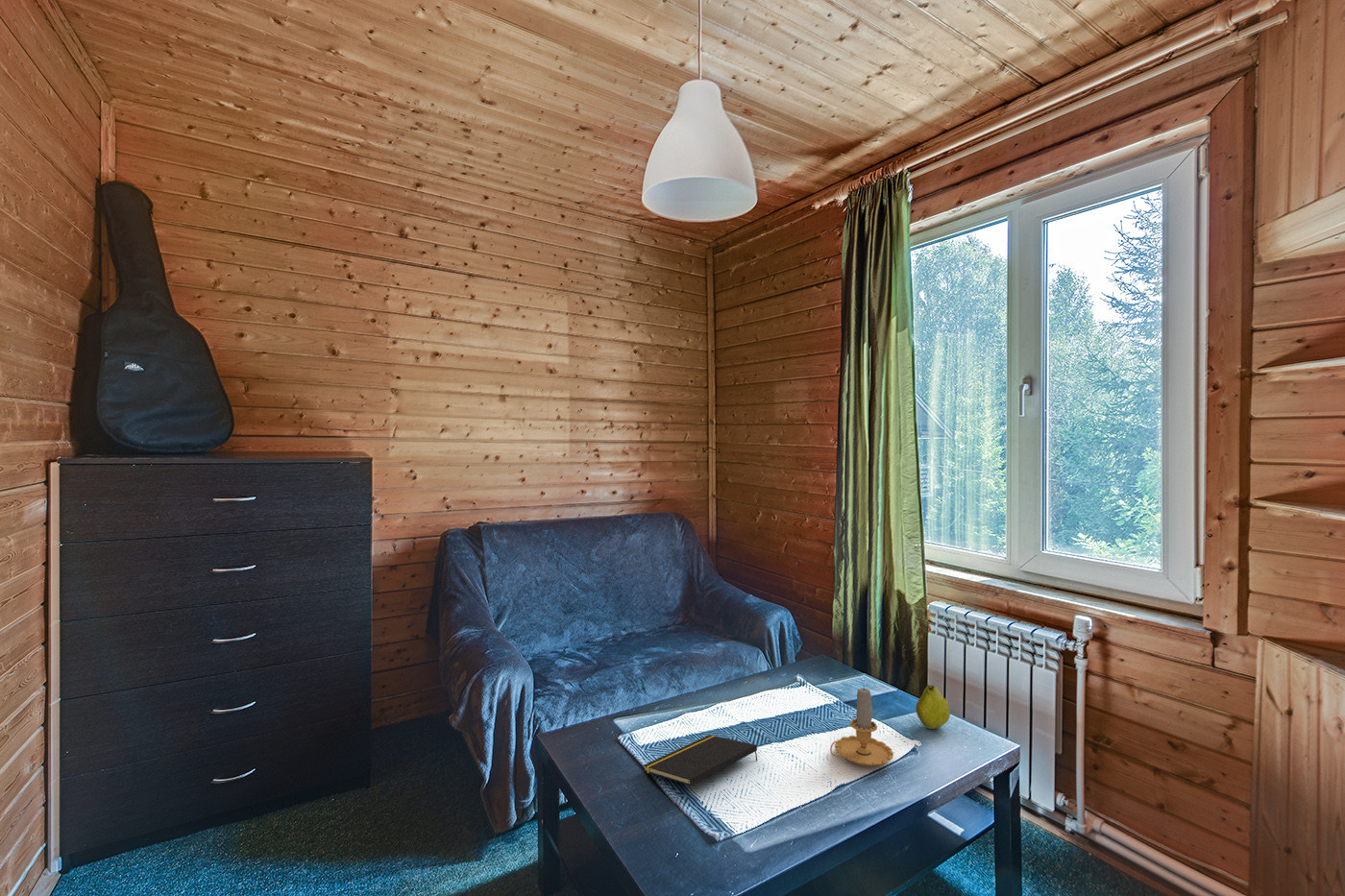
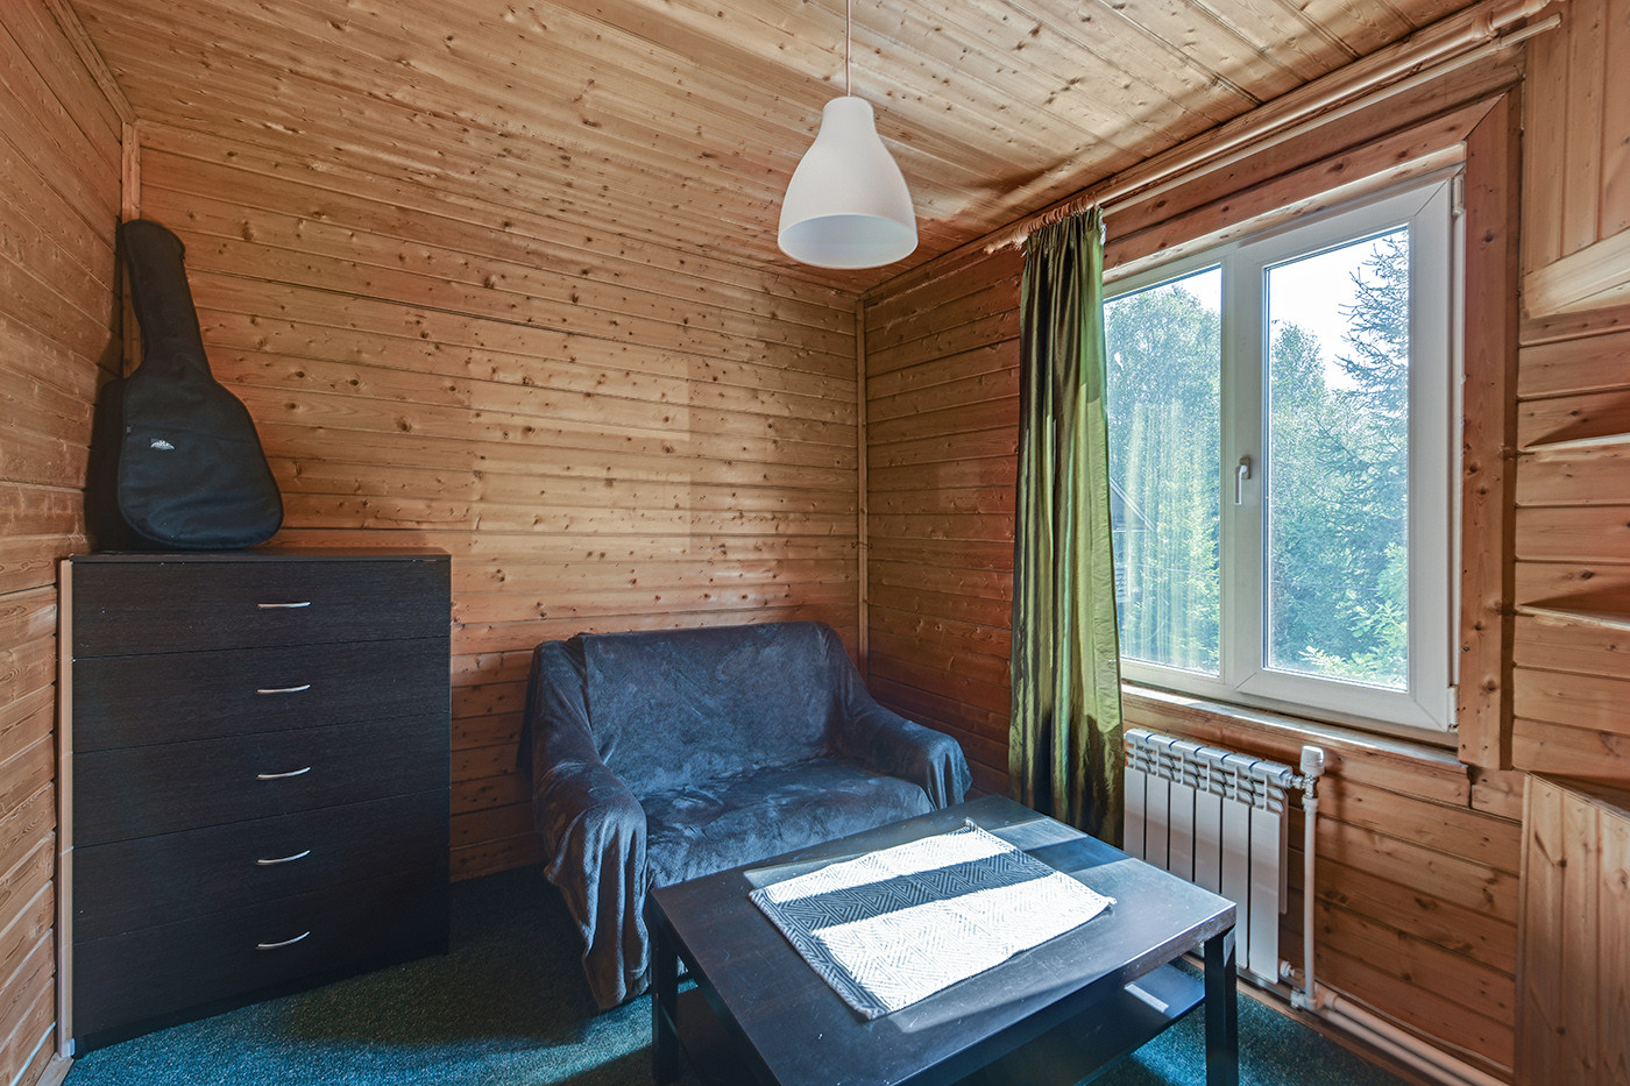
- candle (858, 723)
- fruit (932, 705)
- notepad (700, 758)
